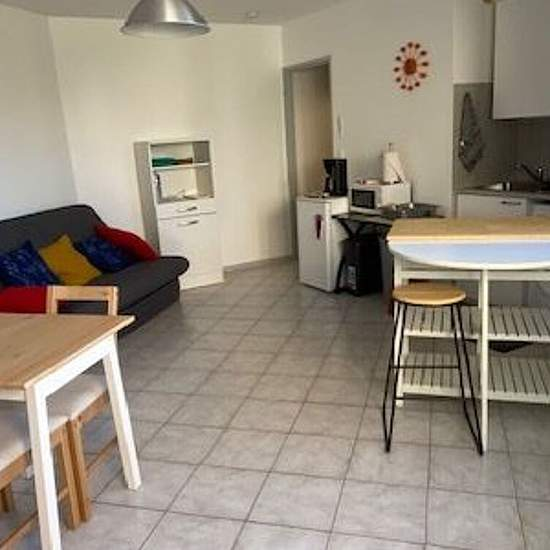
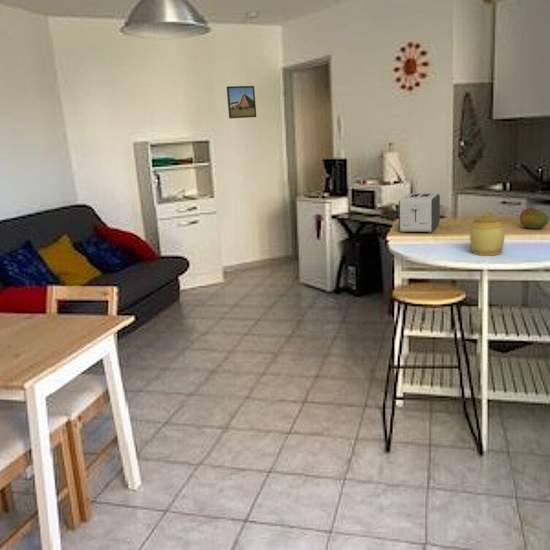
+ jar (487, 231)
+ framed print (241, 102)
+ toaster (419, 212)
+ fruit (533, 218)
